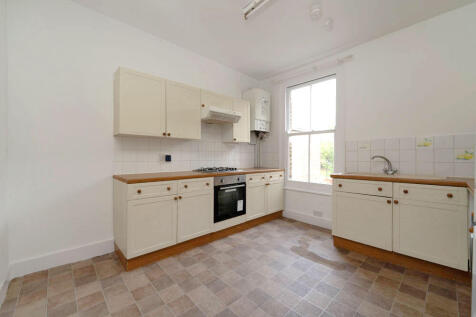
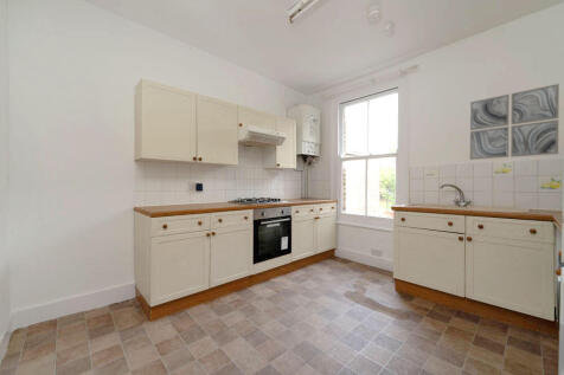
+ wall art (511, 127)
